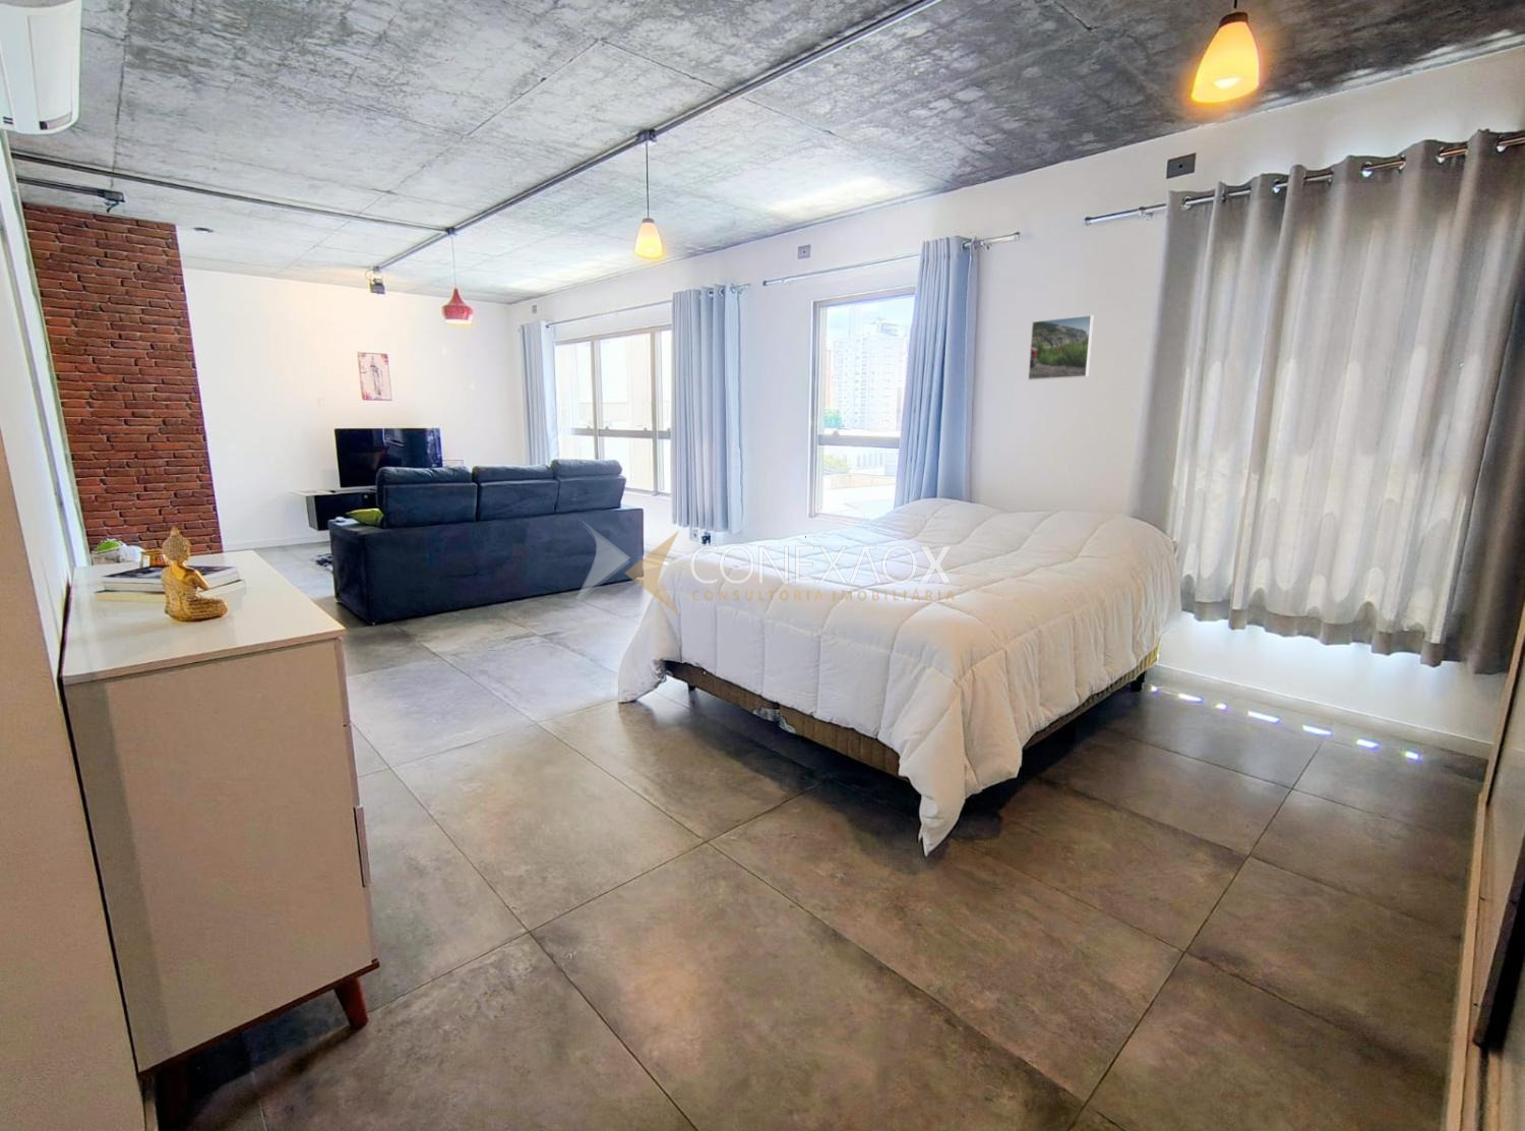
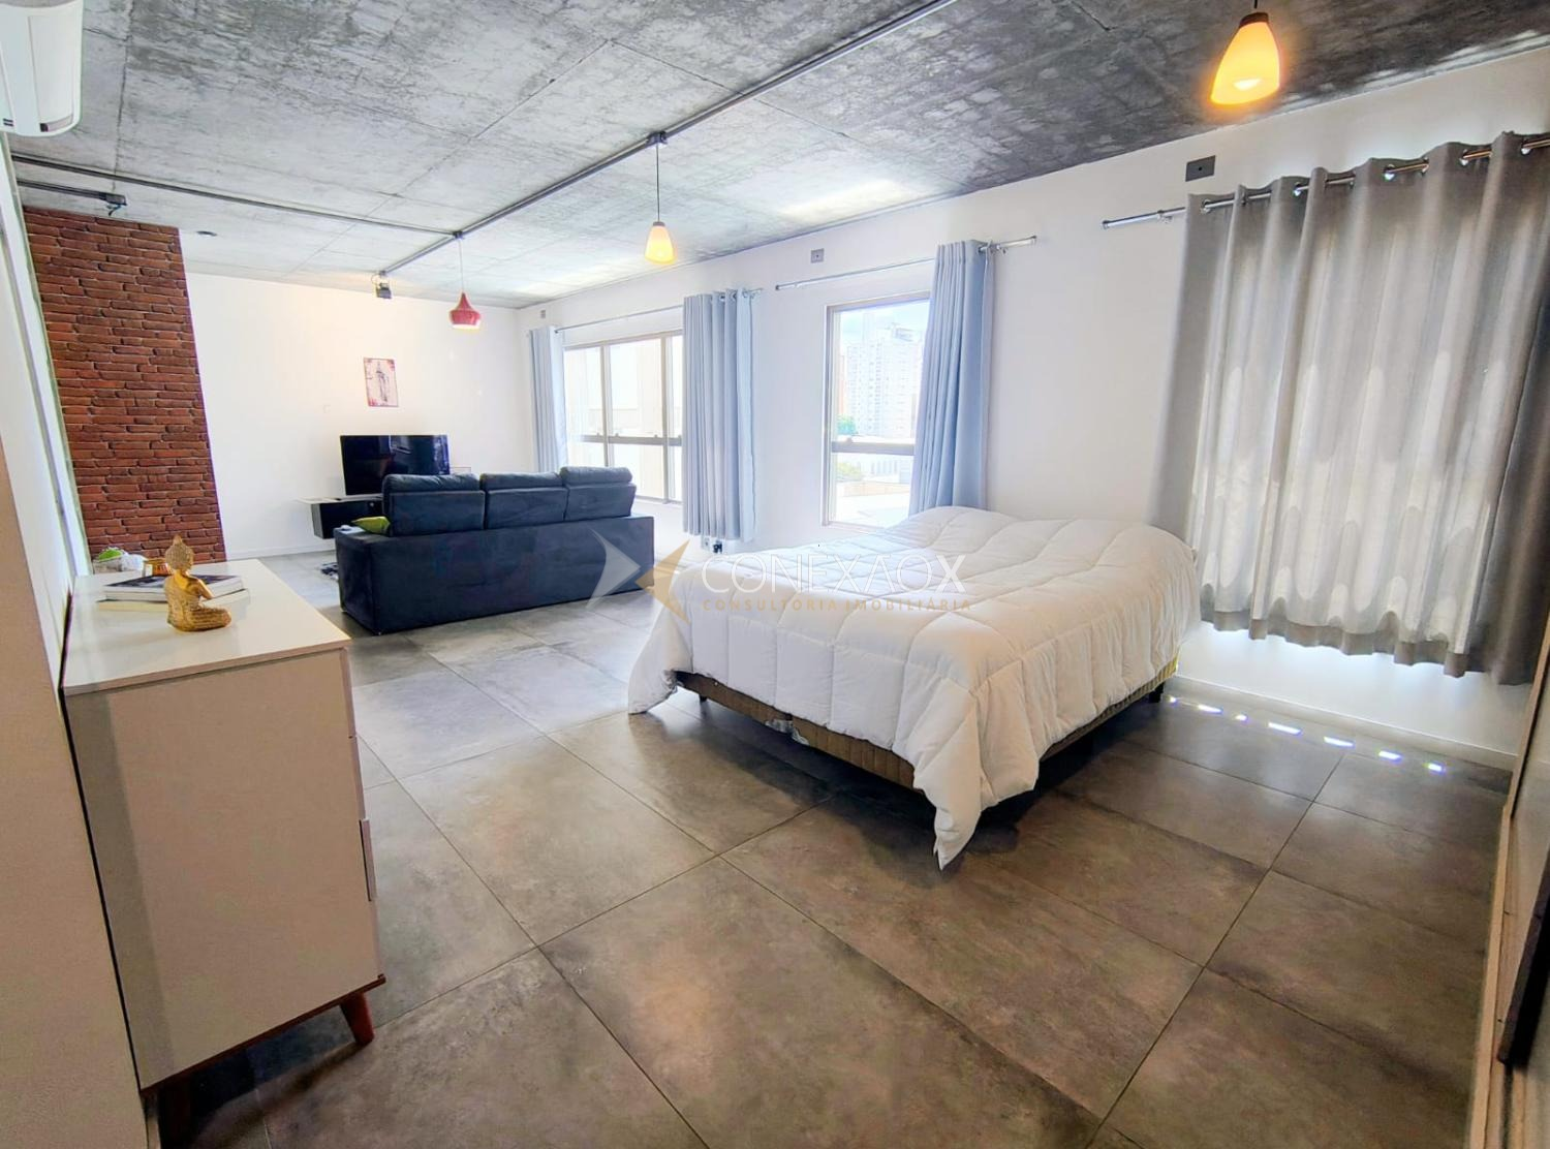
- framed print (1059, 348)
